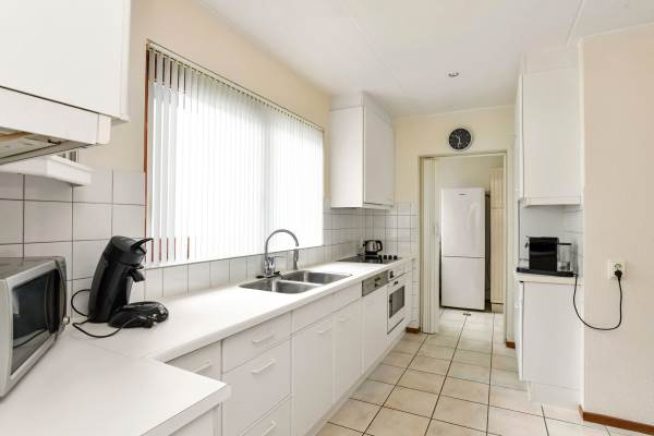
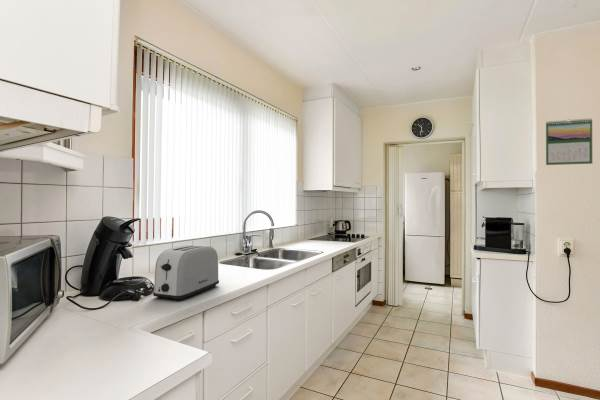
+ toaster (187, 269)
+ calendar (568, 141)
